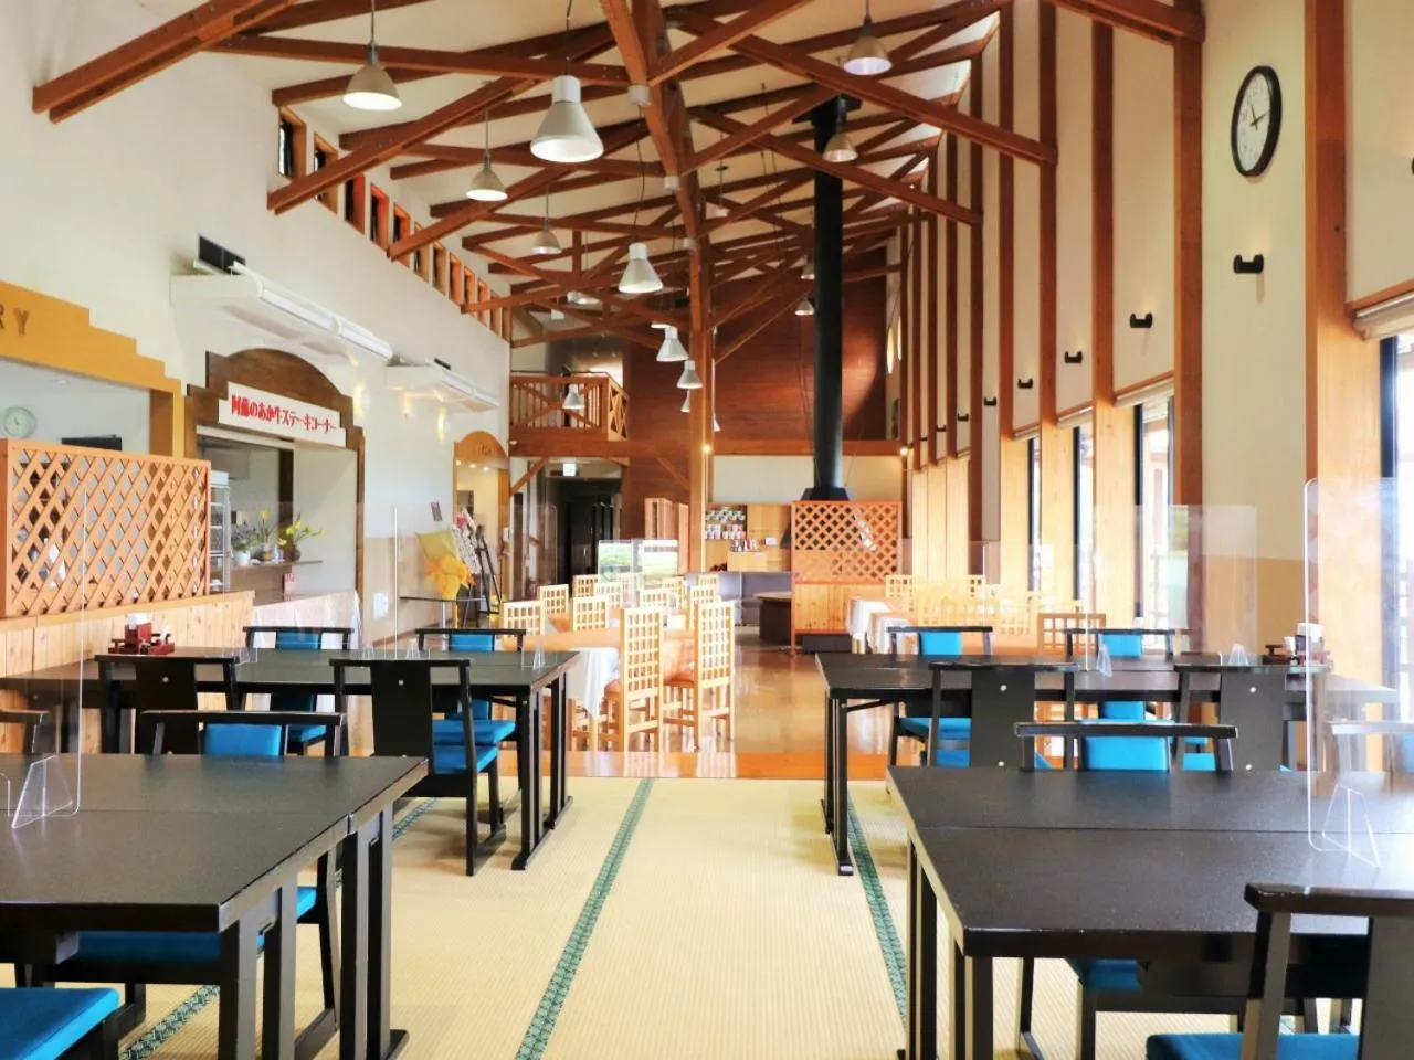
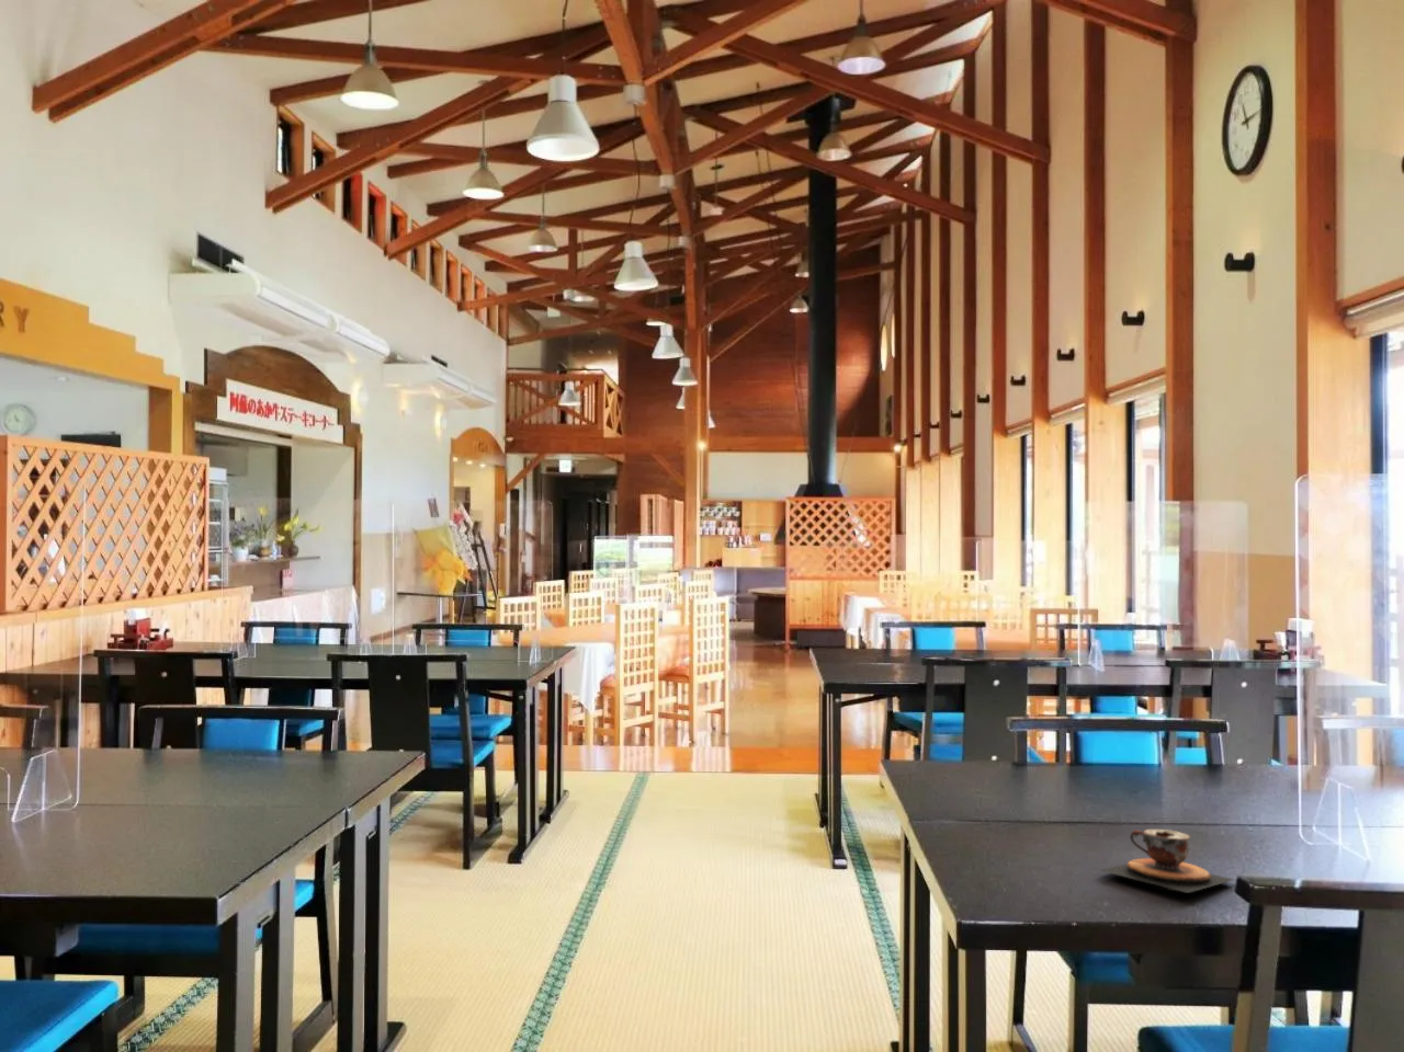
+ teacup (1166, 855)
